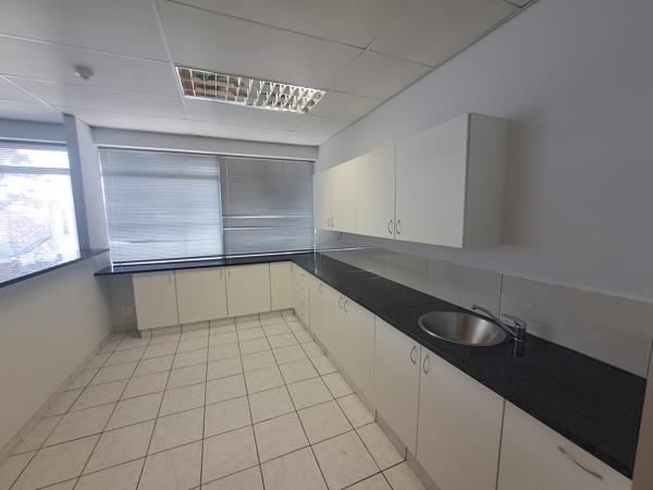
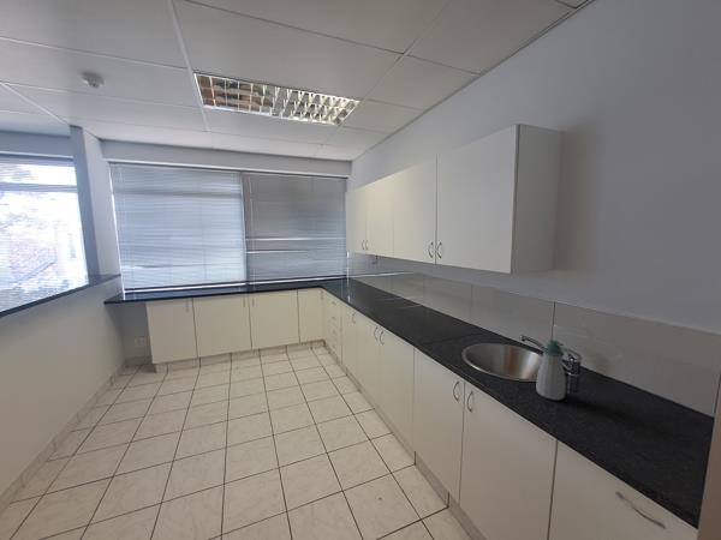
+ soap bottle (552, 367)
